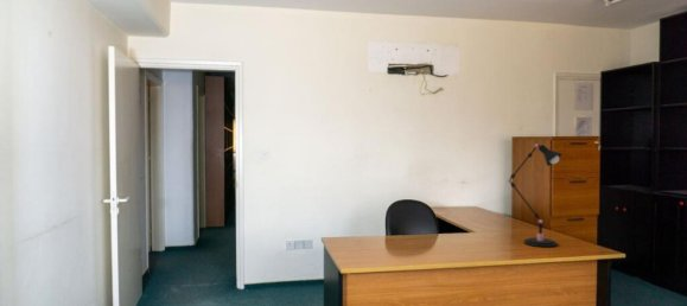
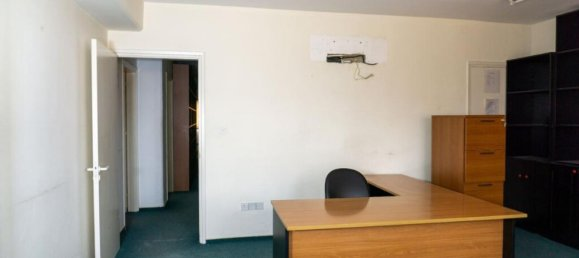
- desk lamp (524, 199)
